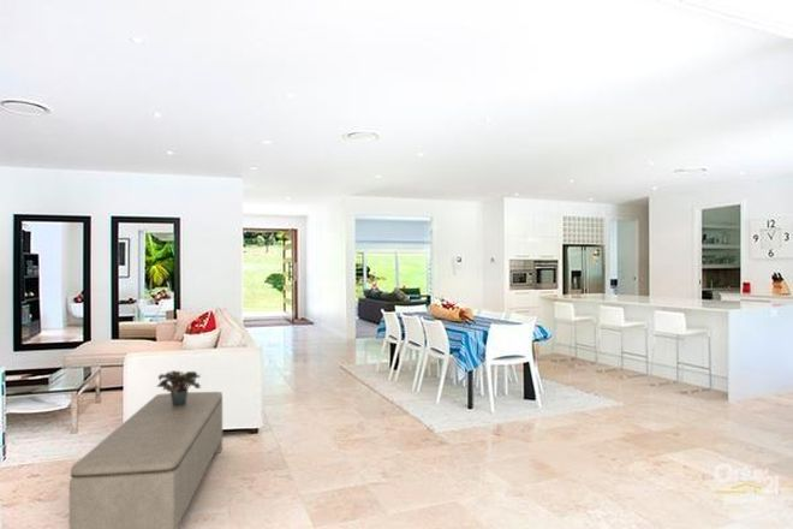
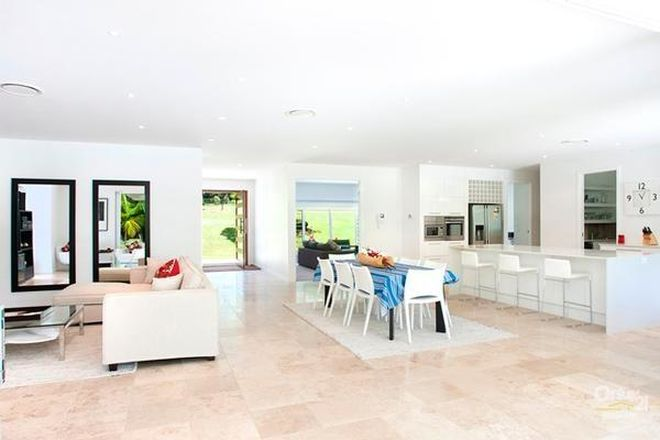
- bench (163, 454)
- potted plant (179, 387)
